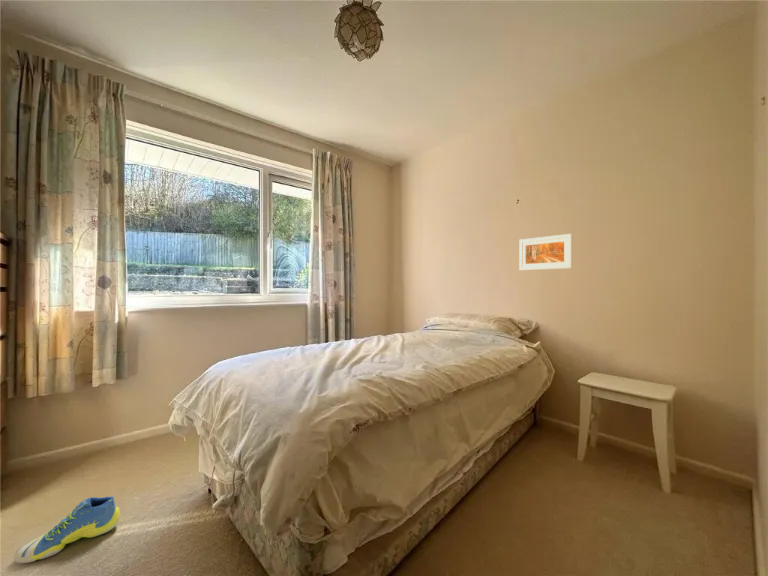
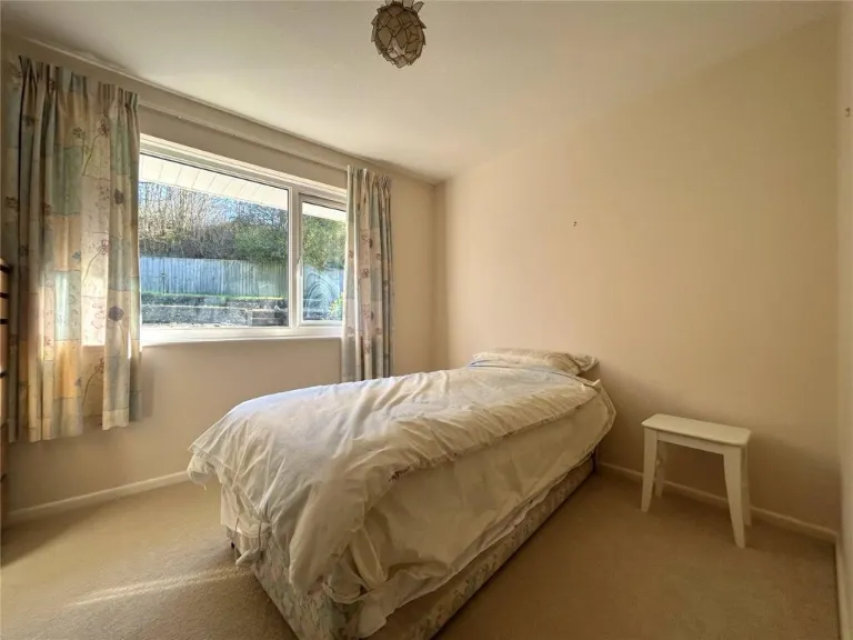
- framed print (544, 253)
- sneaker (71, 522)
